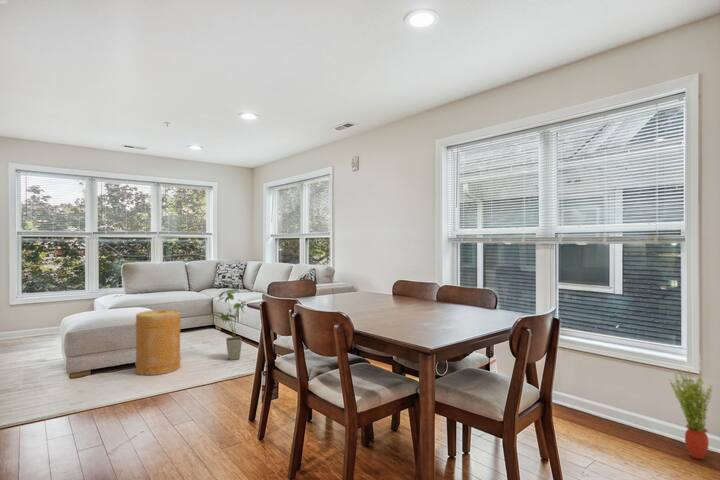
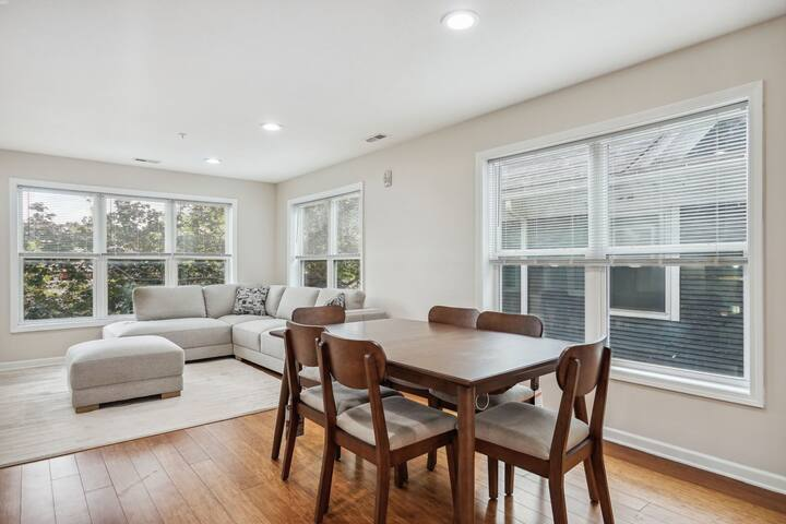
- basket (158, 340)
- house plant (229, 323)
- potted plant (690, 414)
